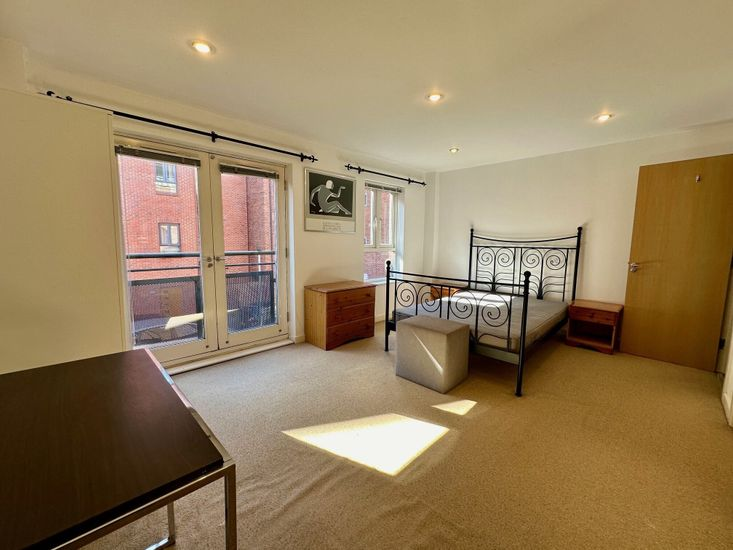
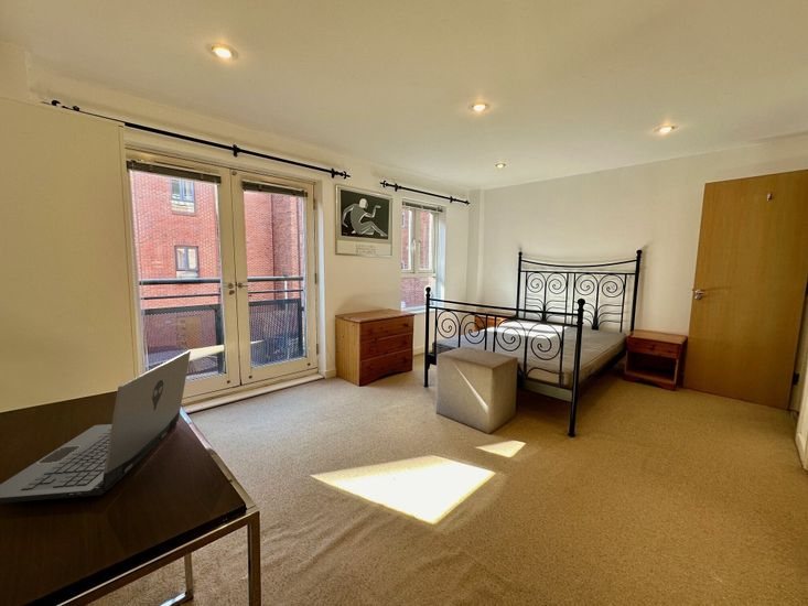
+ laptop (114, 412)
